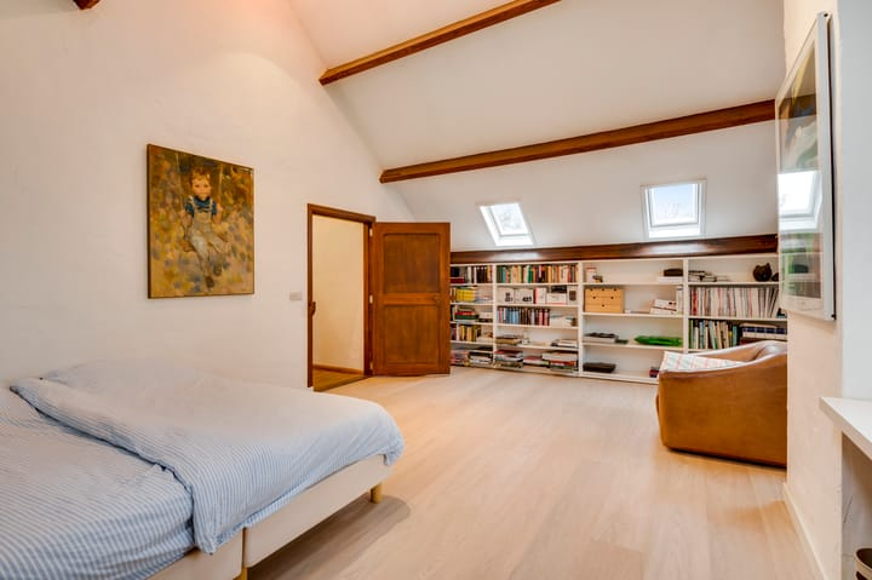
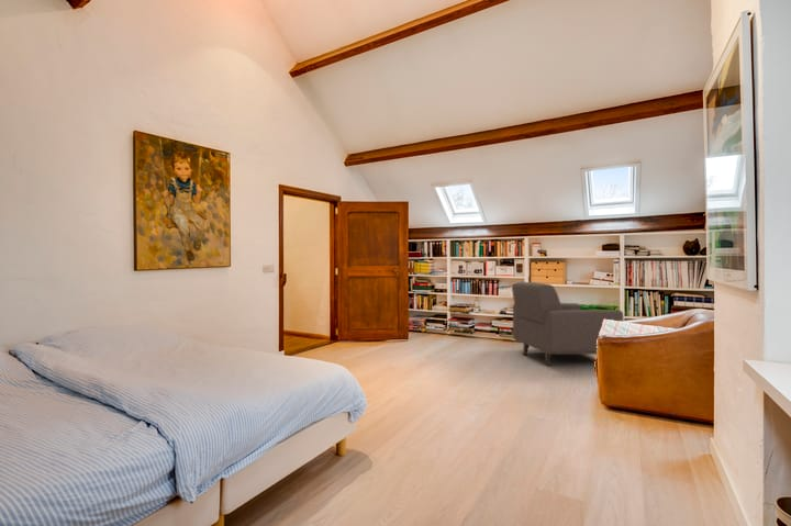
+ armchair (561, 320)
